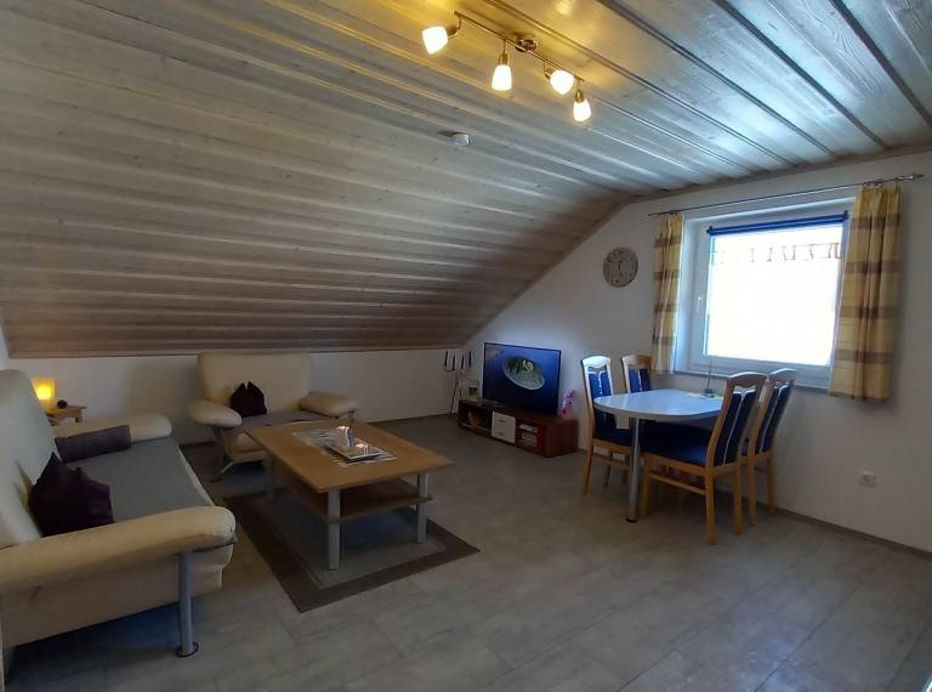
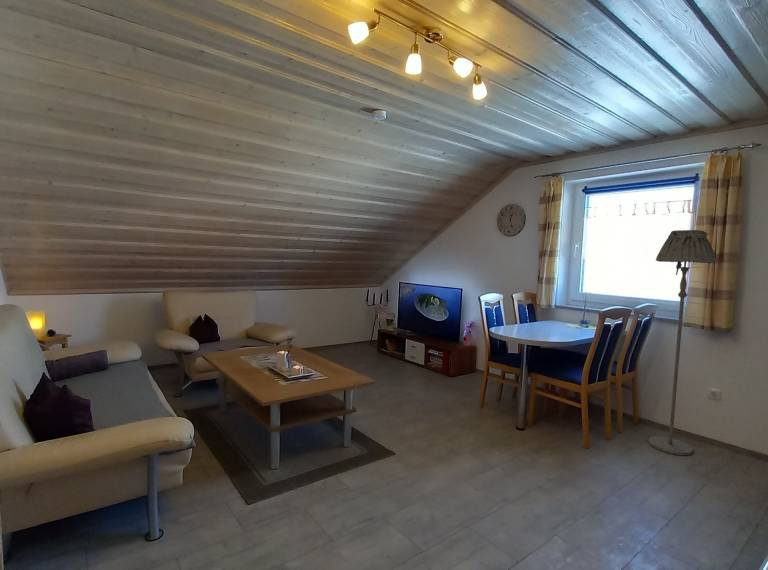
+ floor lamp (678, 340)
